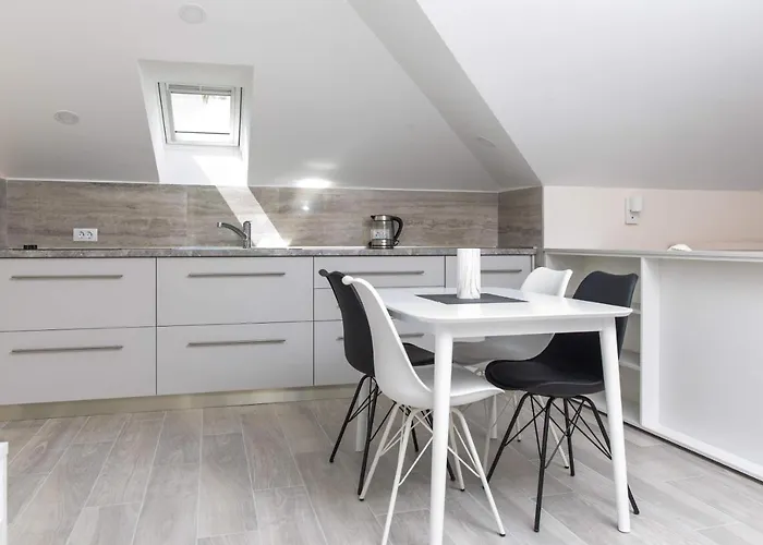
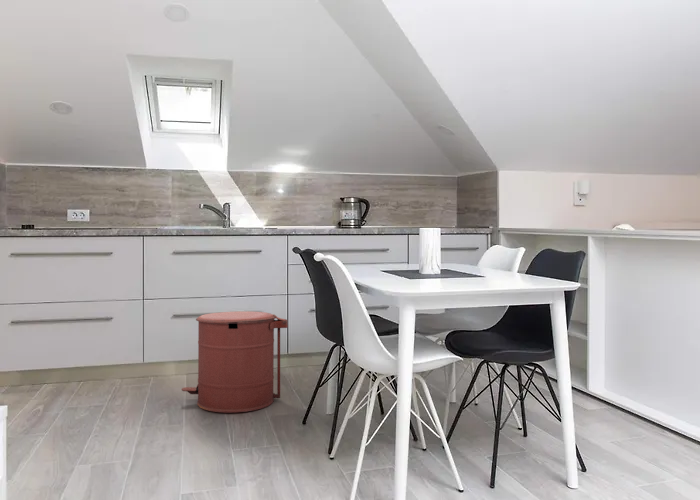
+ trash can (235, 358)
